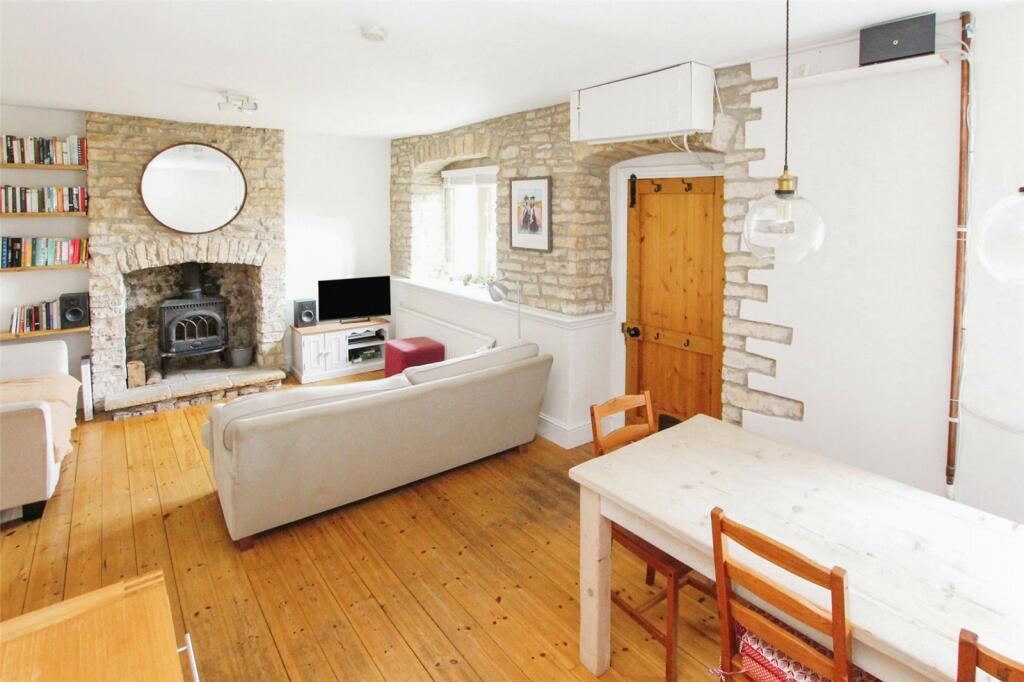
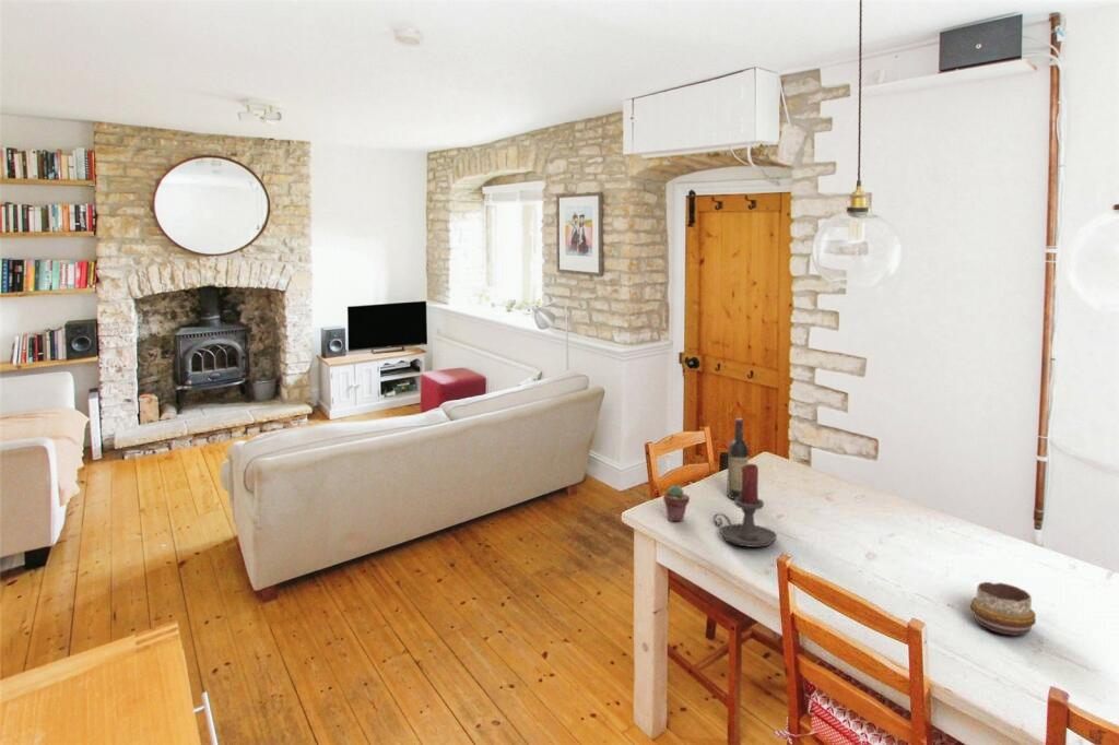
+ candle holder (742, 500)
+ decorative bowl (1002, 608)
+ wine bottle (738, 458)
+ potted succulent (675, 501)
